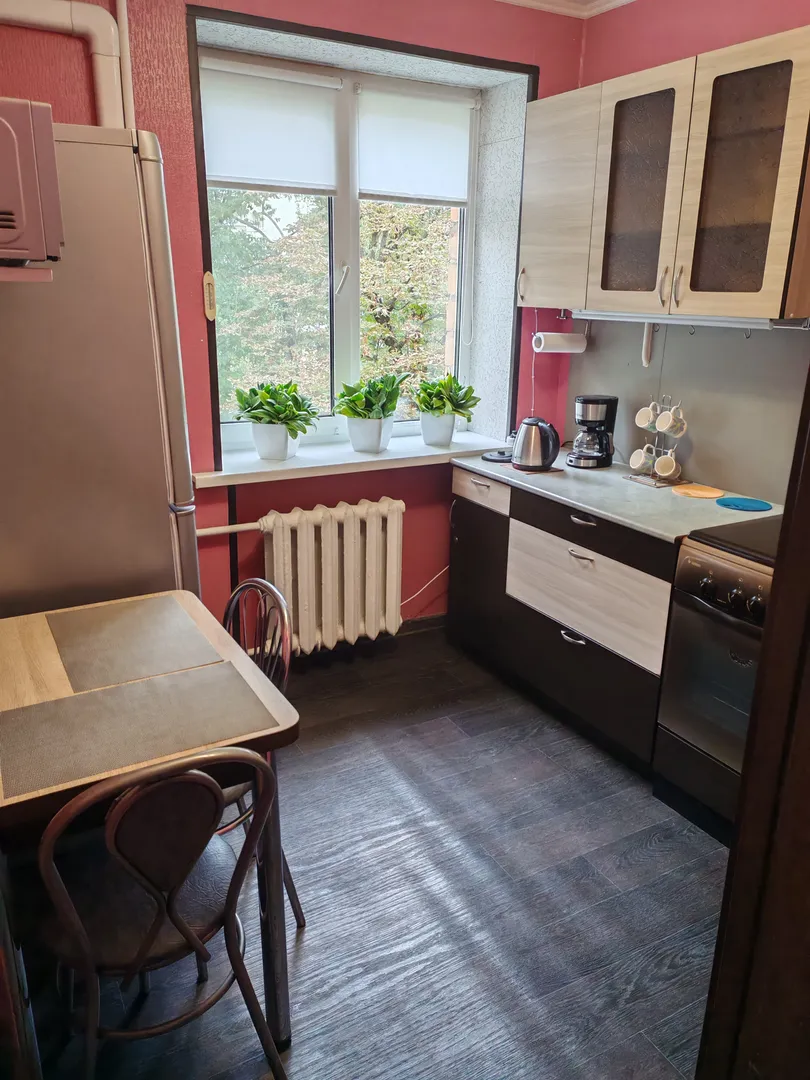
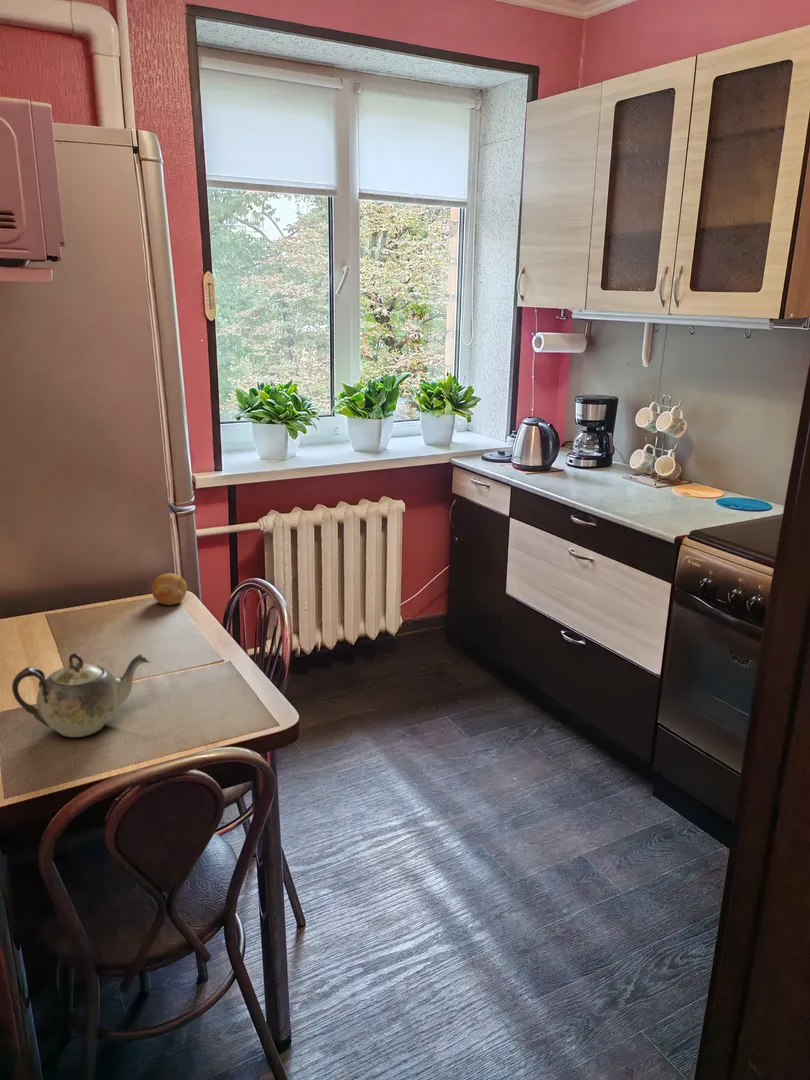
+ fruit (169, 588)
+ teapot (85, 689)
